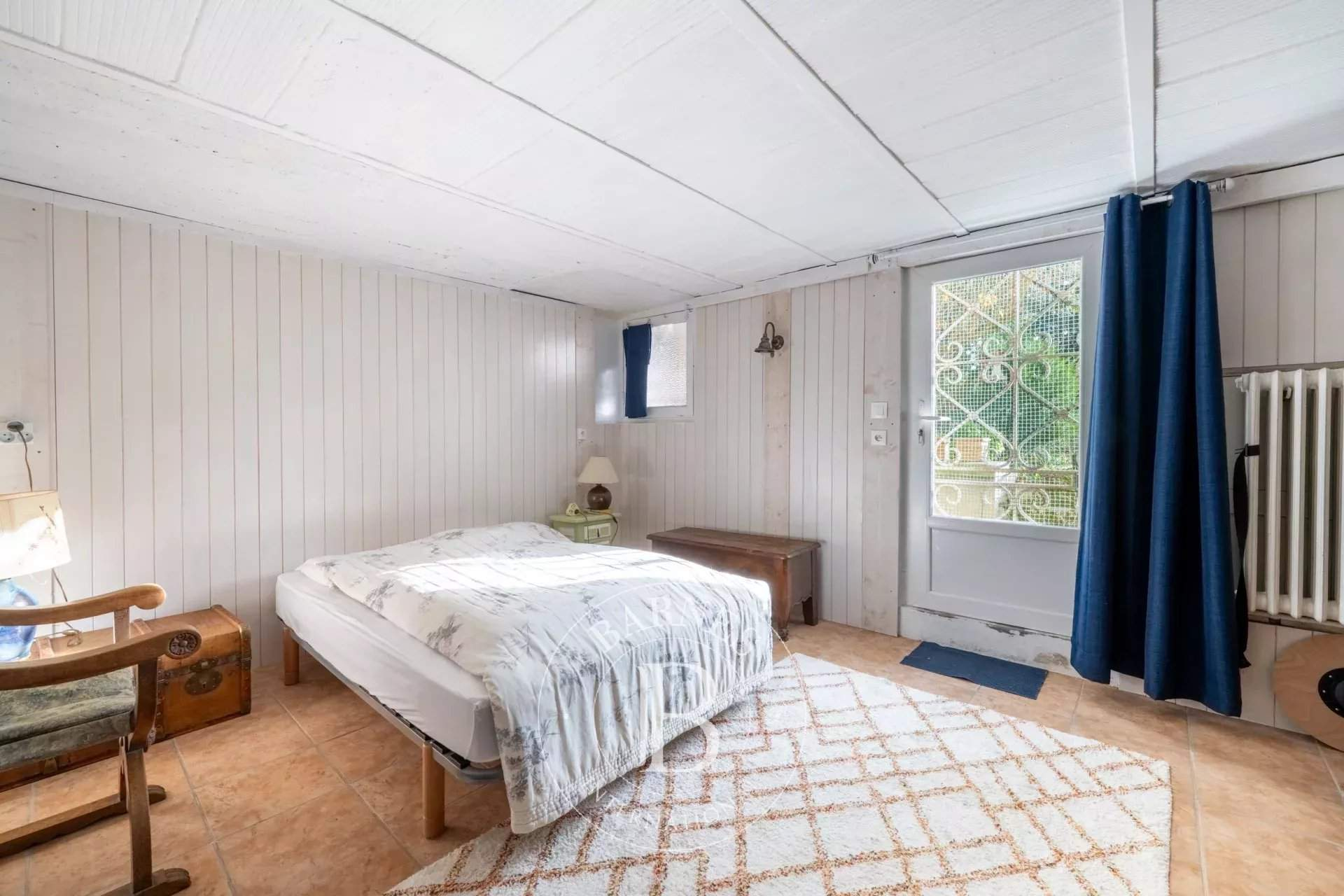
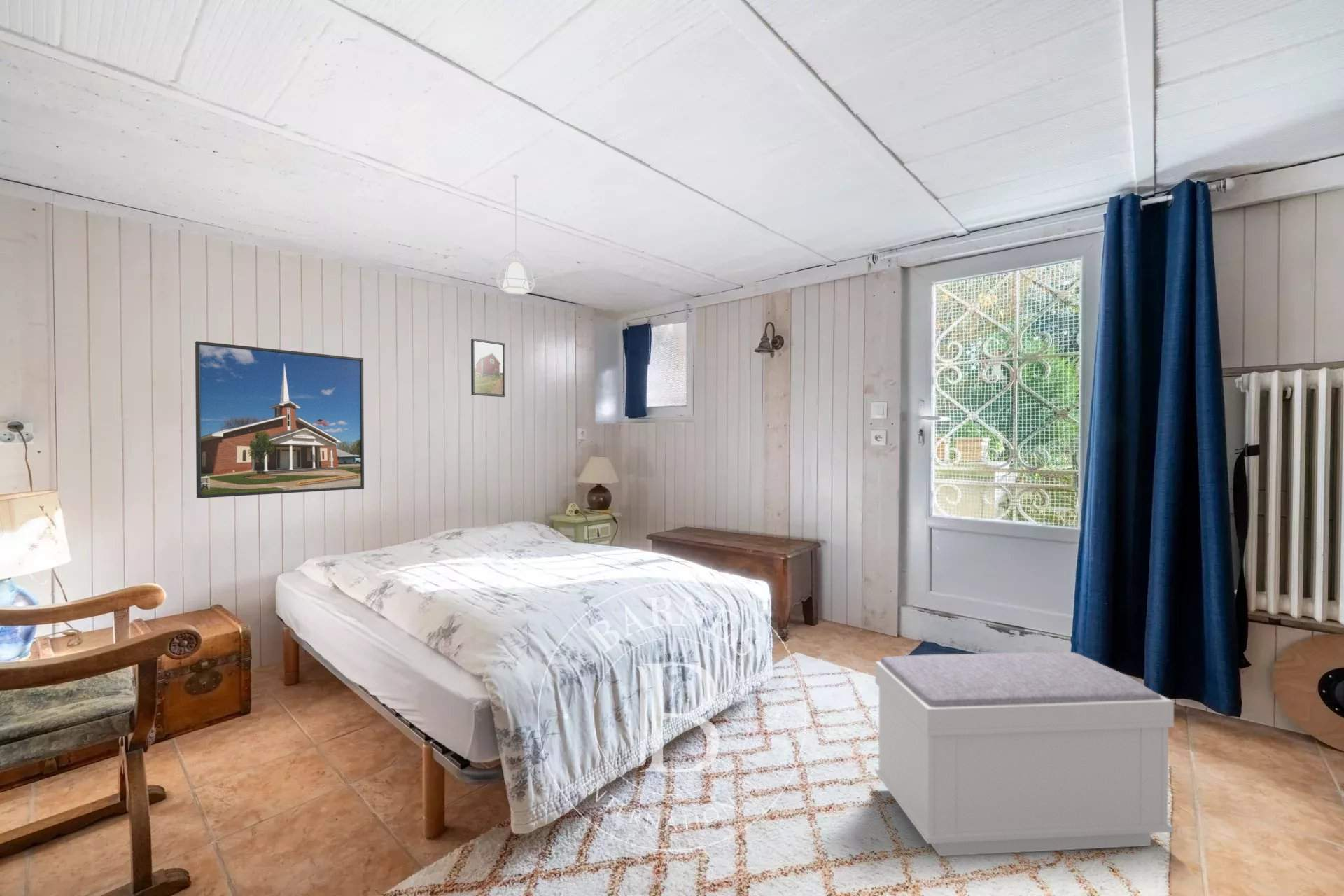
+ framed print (287, 421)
+ bench (1010, 742)
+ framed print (489, 368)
+ pendant lamp (515, 233)
